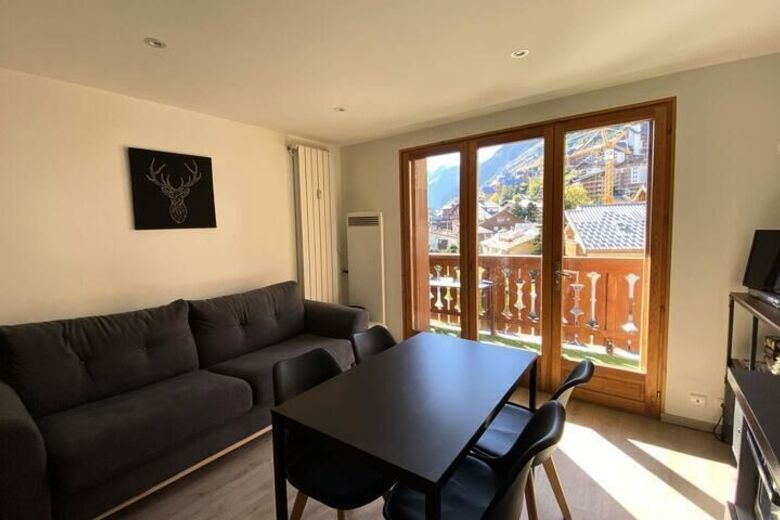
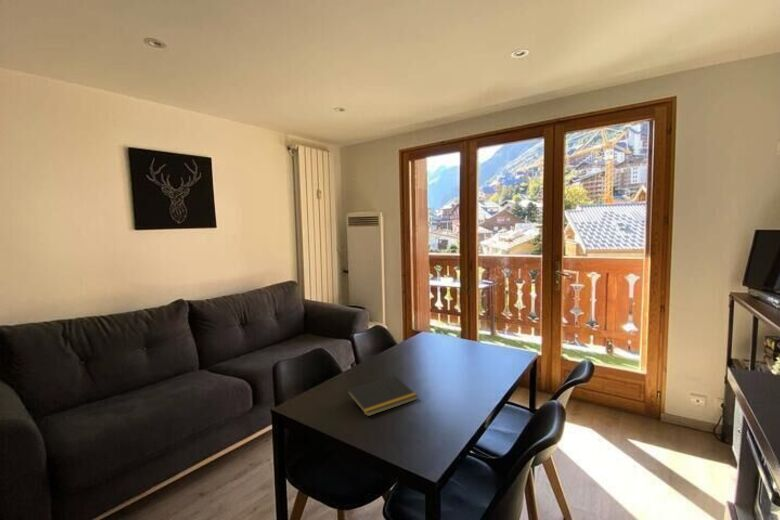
+ notepad (382, 394)
